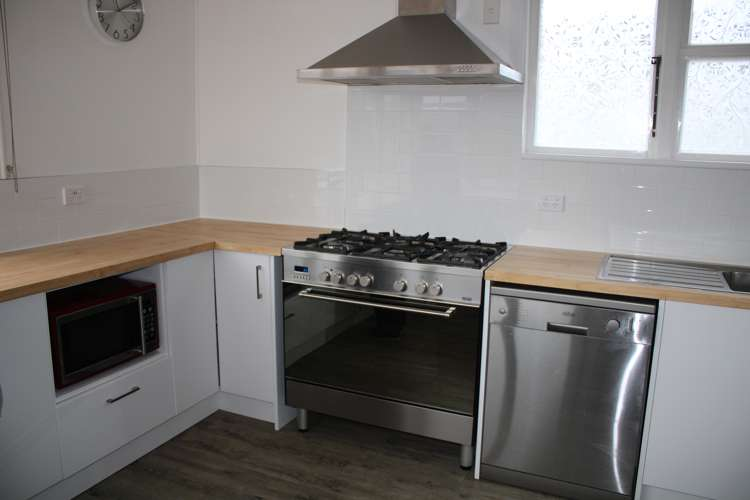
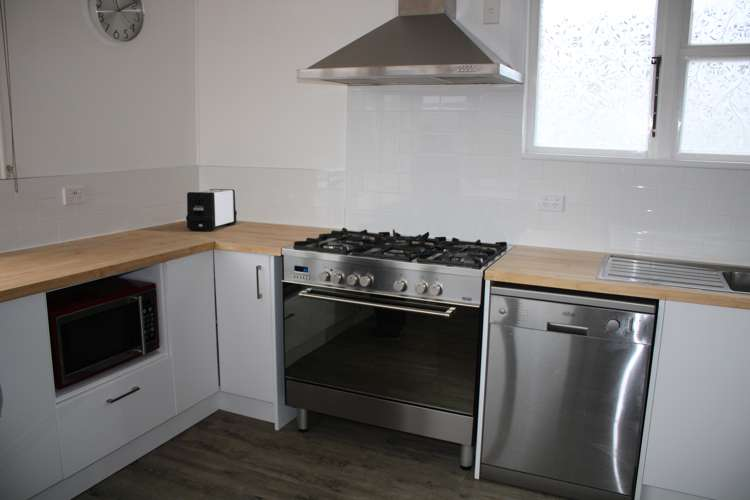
+ toaster (211, 209)
